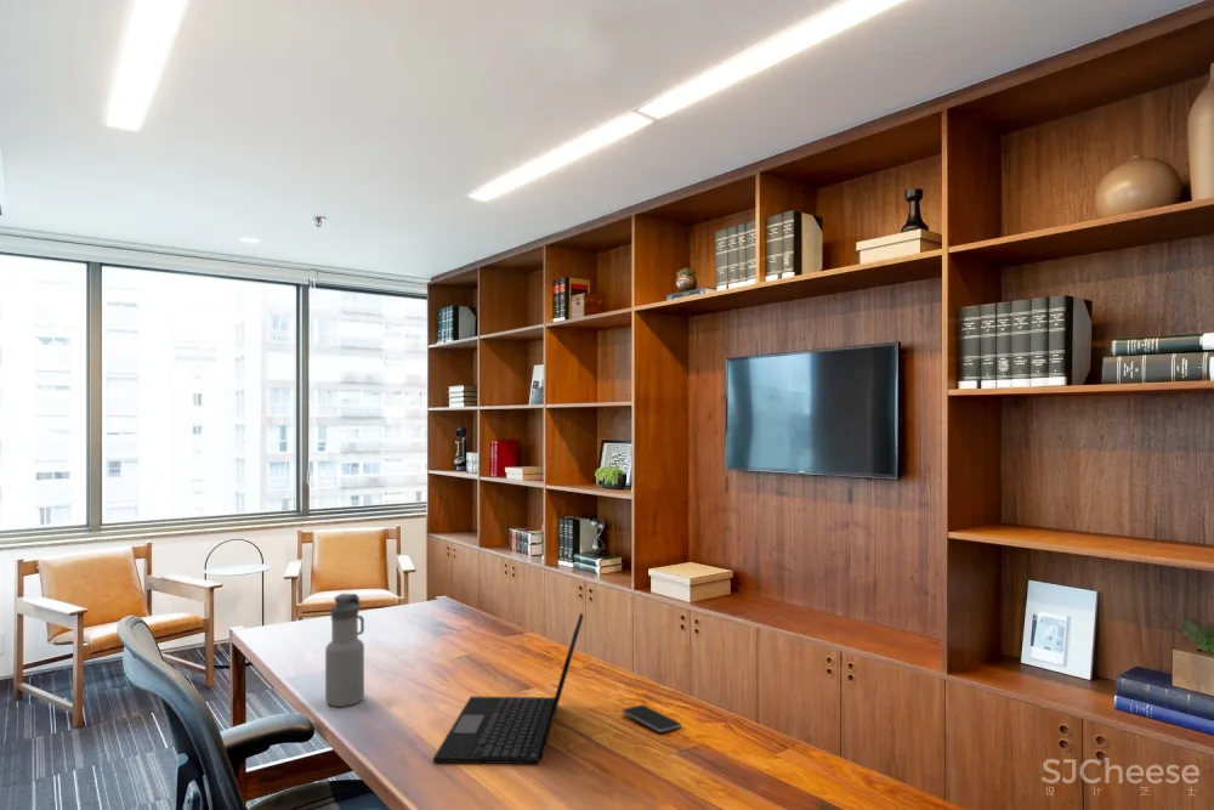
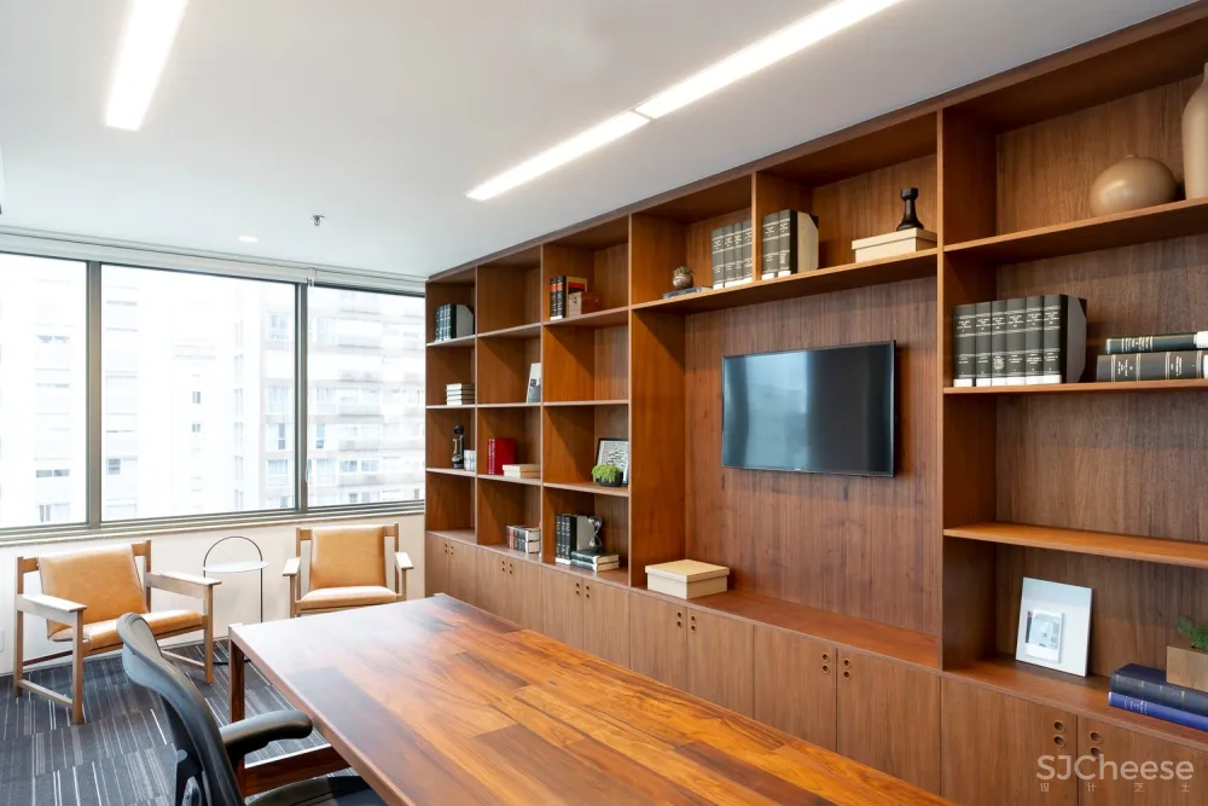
- water bottle (345, 647)
- laptop (515, 697)
- smartphone (651, 718)
